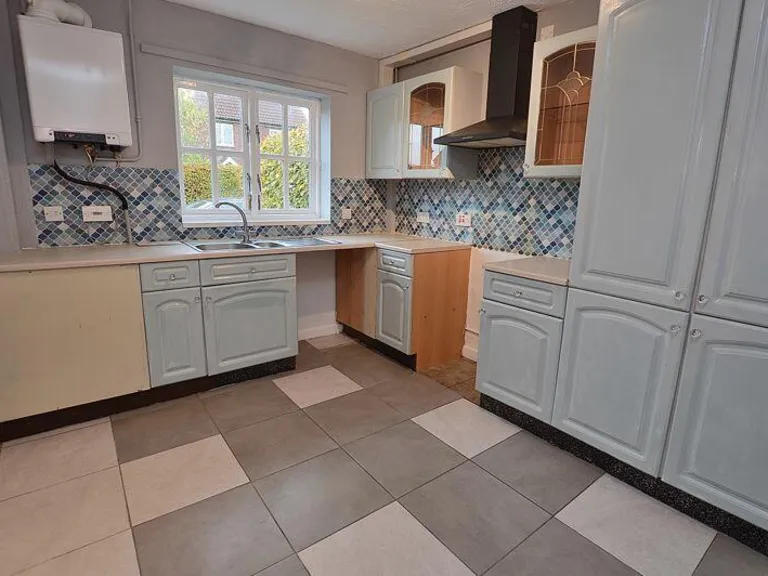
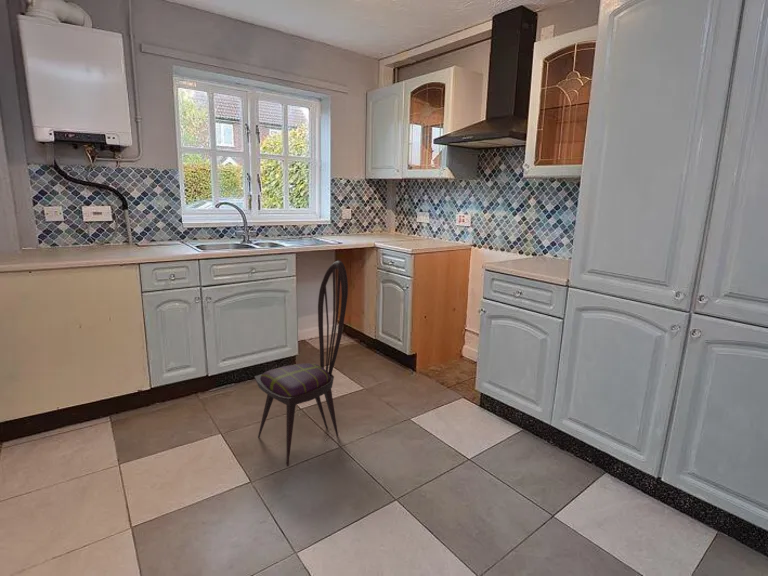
+ dining chair (307, 363)
